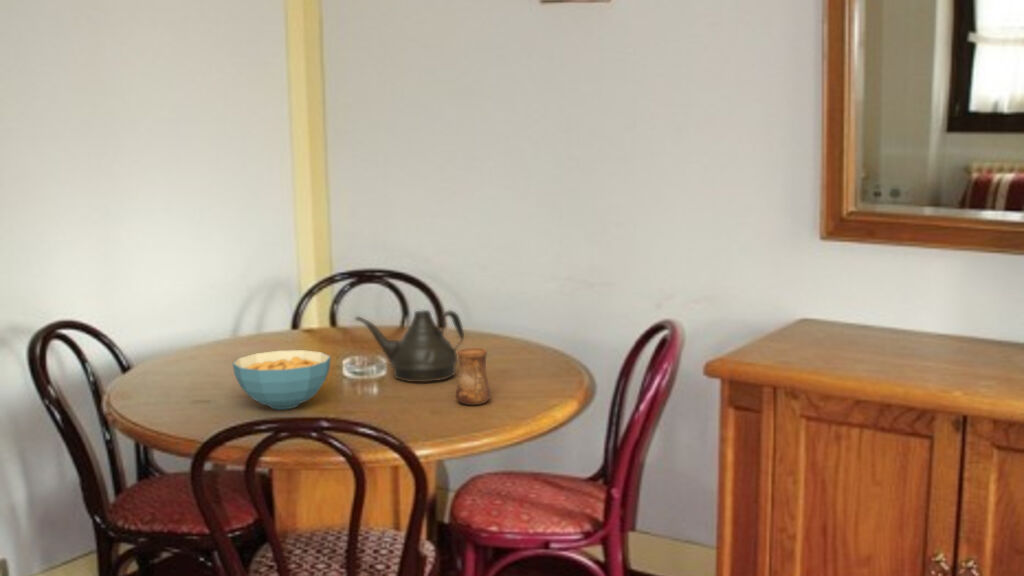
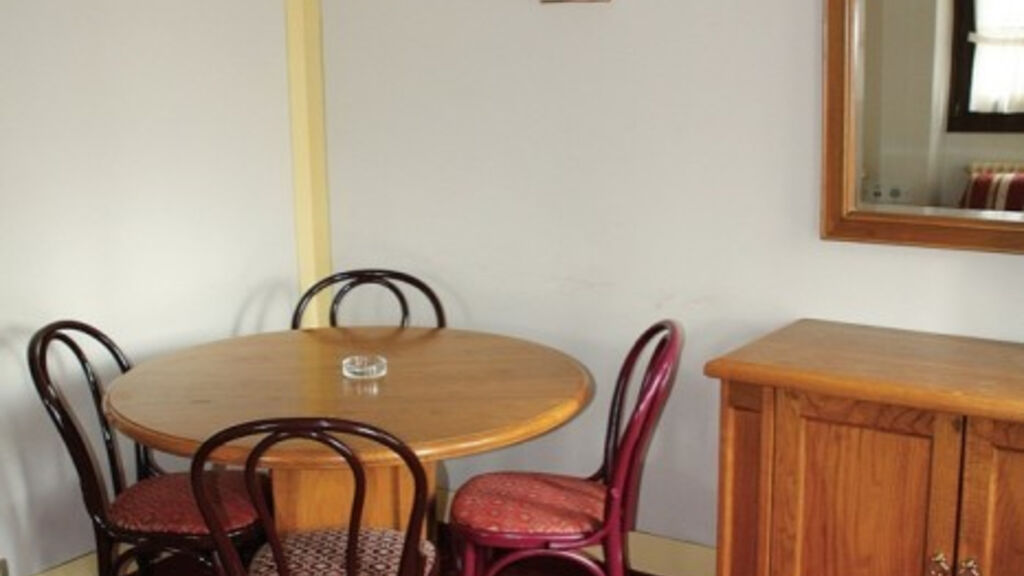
- teapot (410, 343)
- cereal bowl (283, 382)
- cup (472, 376)
